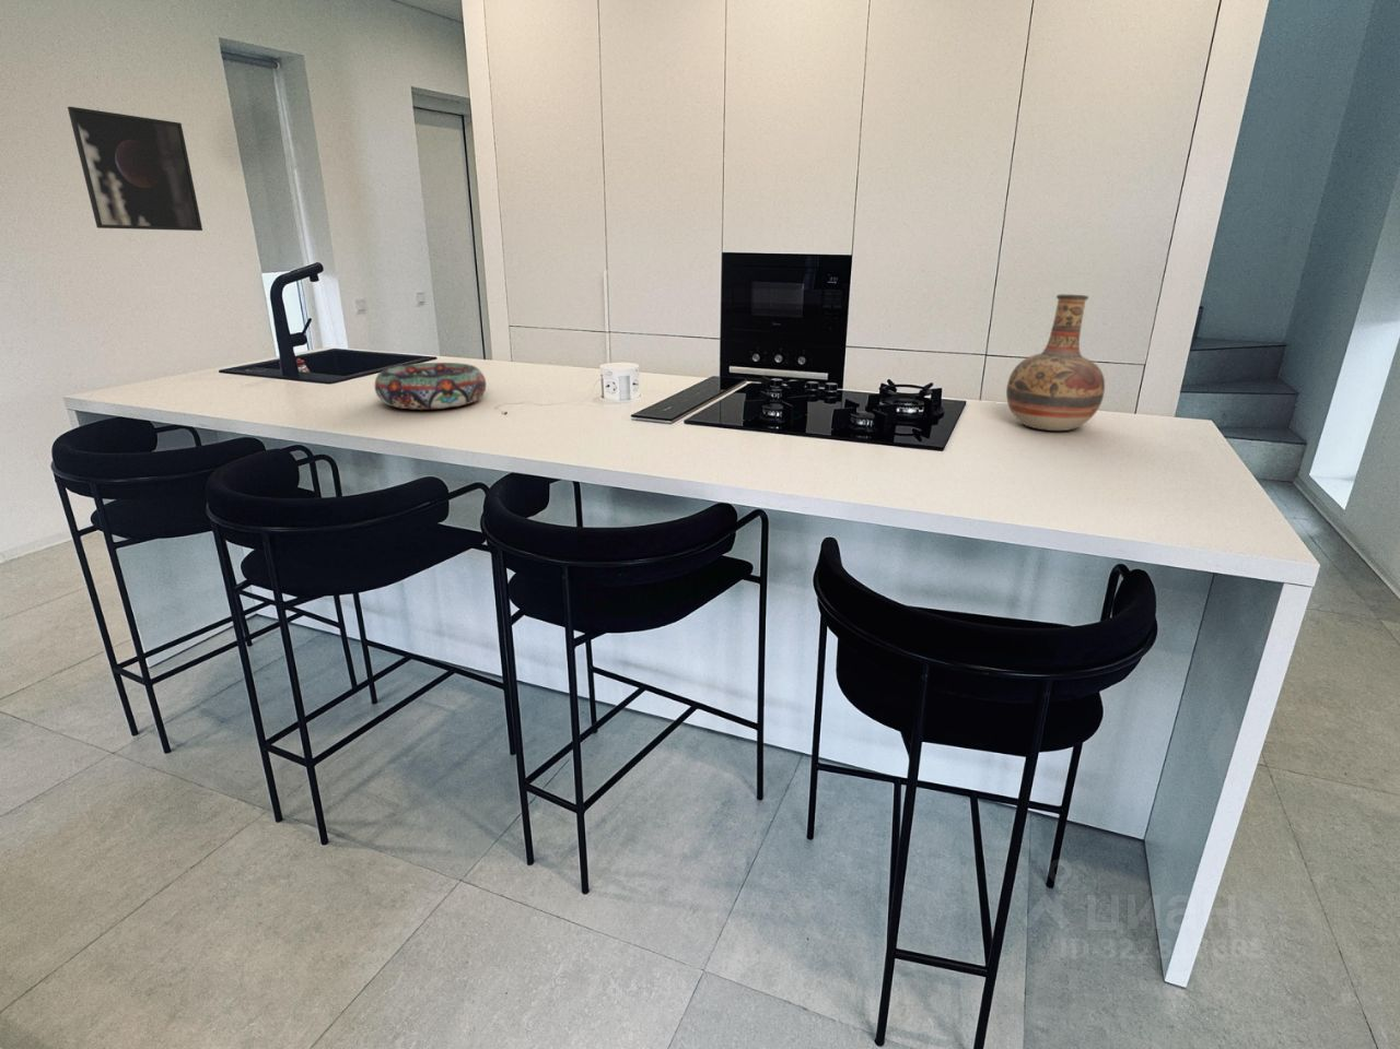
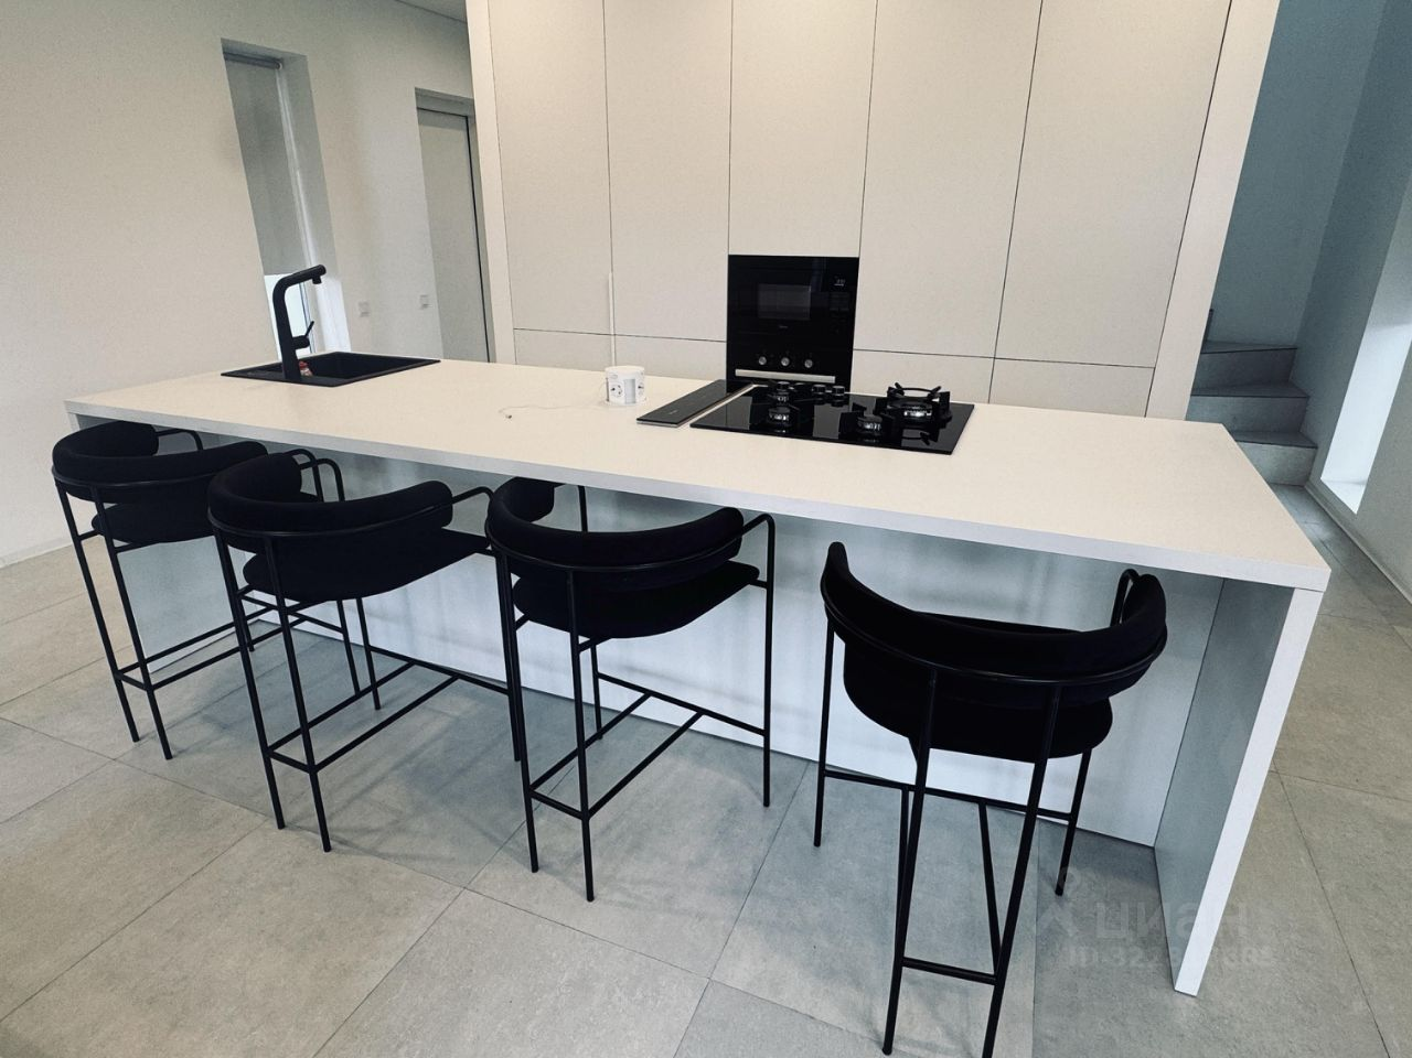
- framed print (140, 173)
- vase (1058, 361)
- decorative bowl (431, 385)
